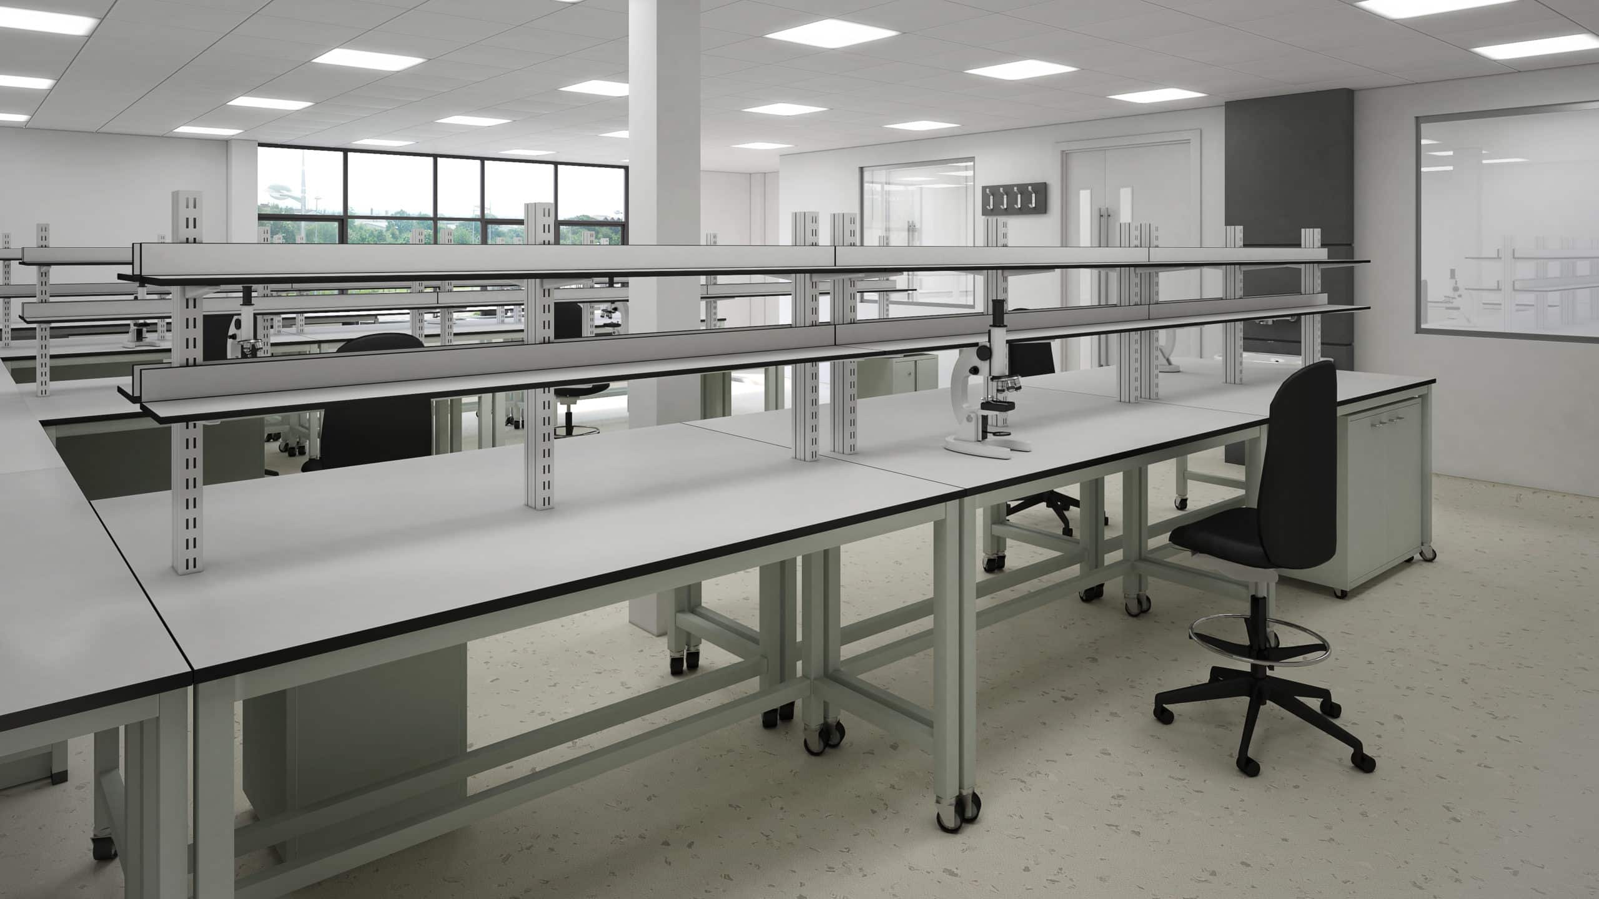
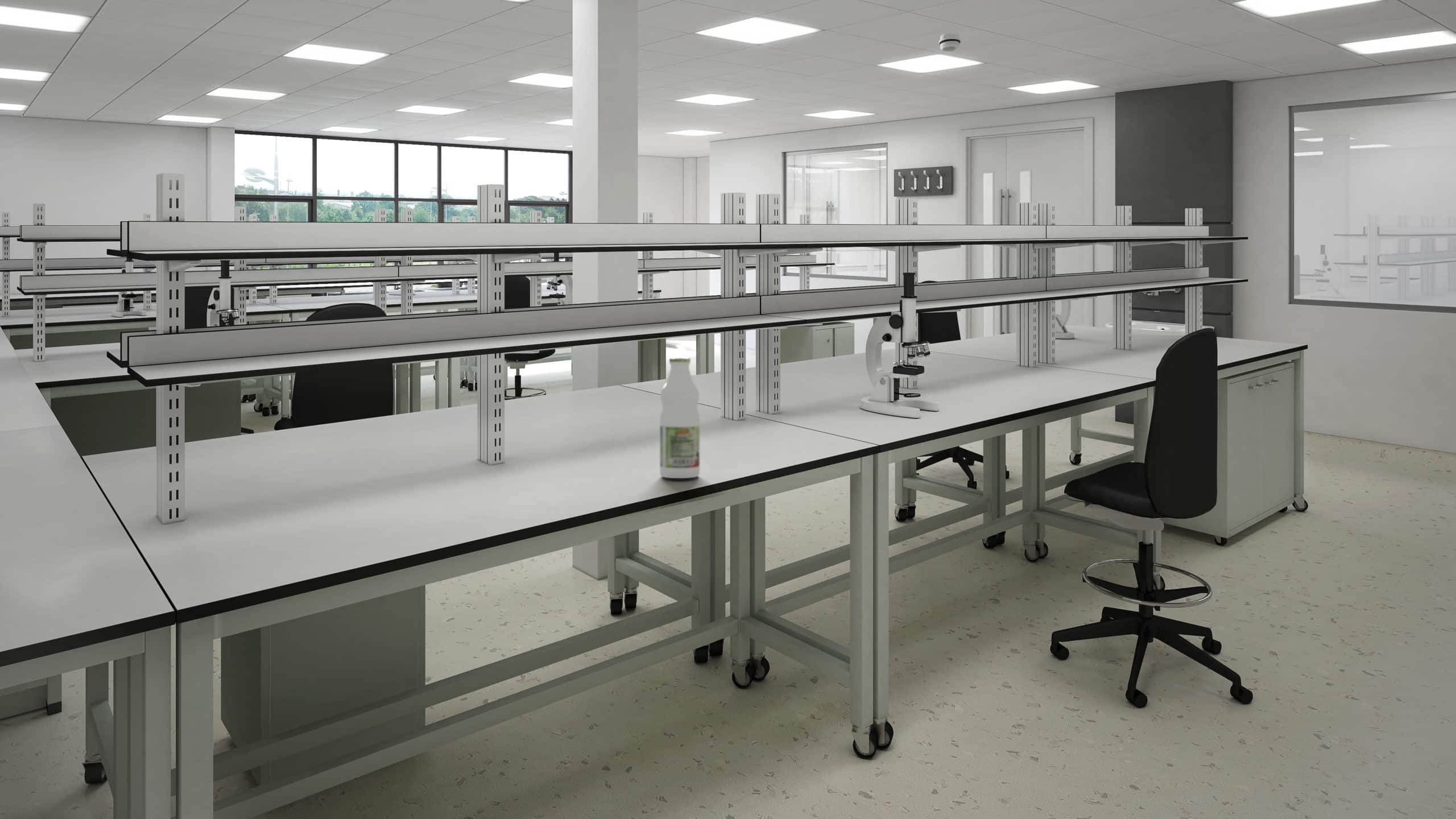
+ smoke detector (949, 43)
+ beverage bottle (680, 417)
